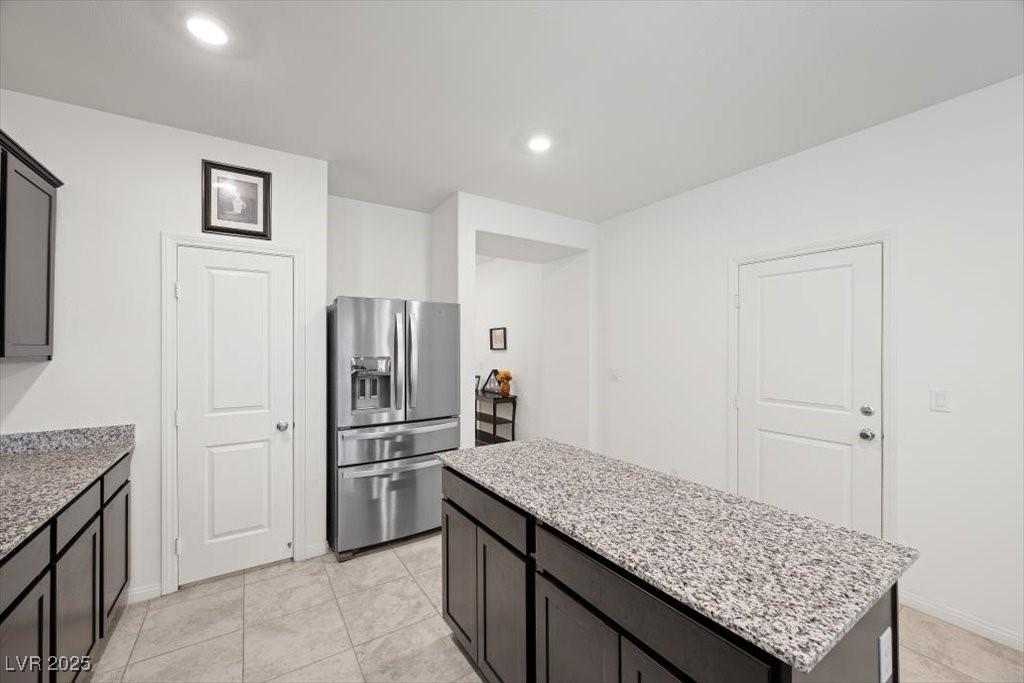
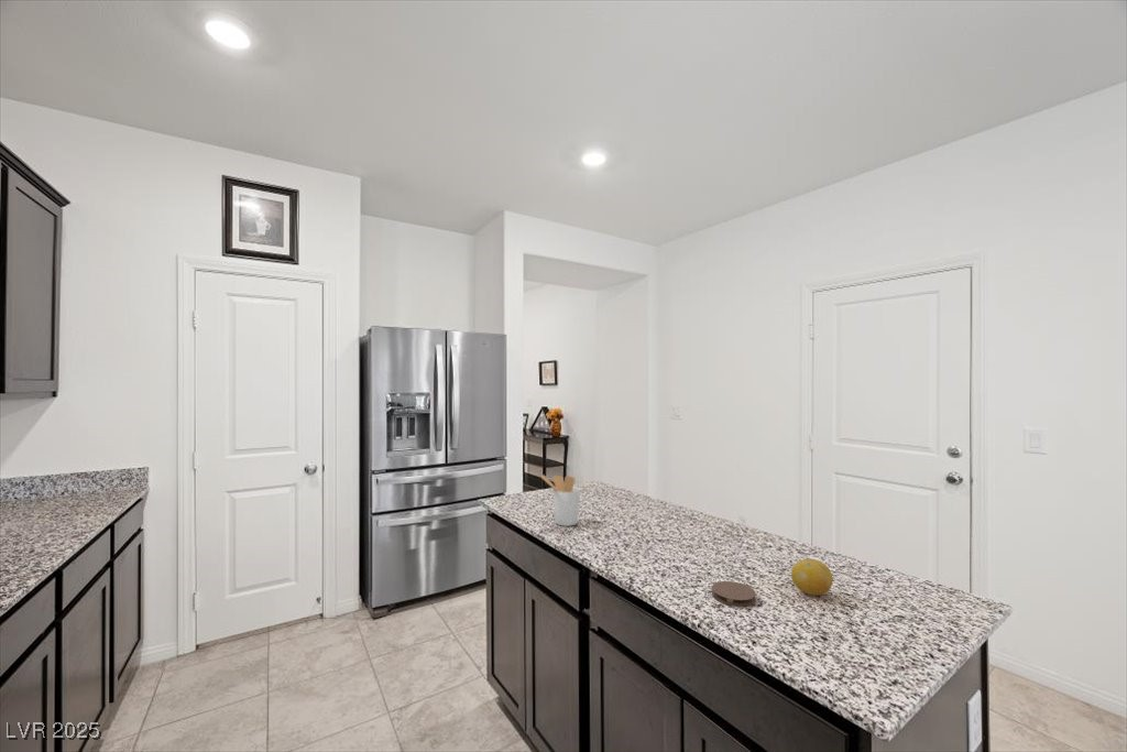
+ fruit (811, 576)
+ coaster (733, 592)
+ utensil holder (559, 498)
